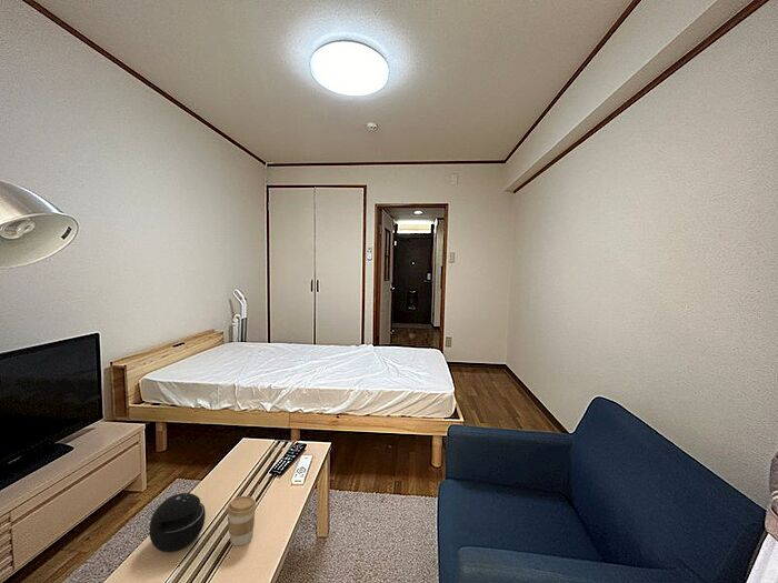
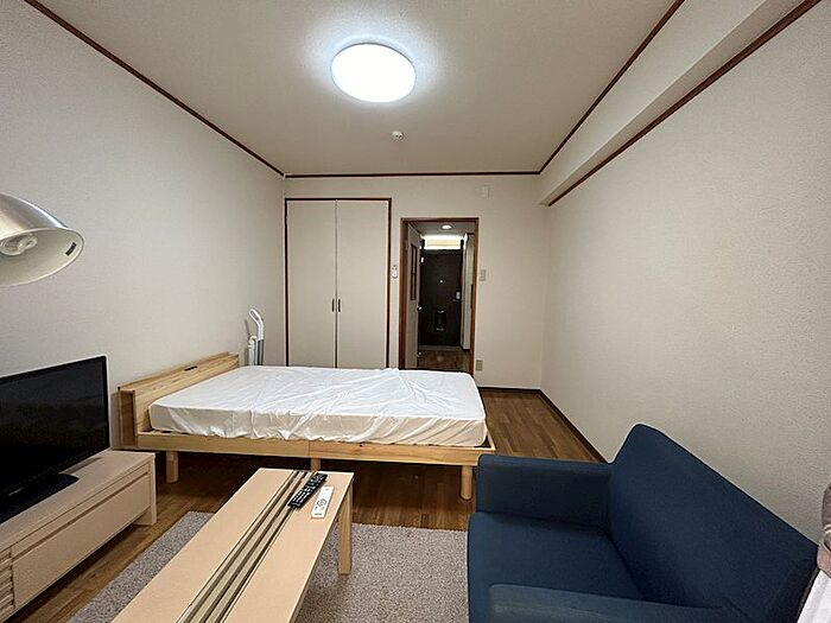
- coffee cup (241, 519)
- speaker (178, 520)
